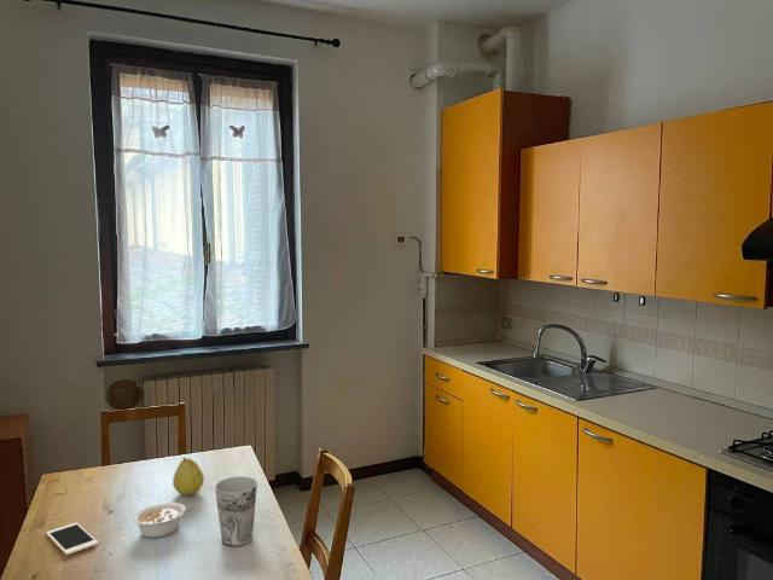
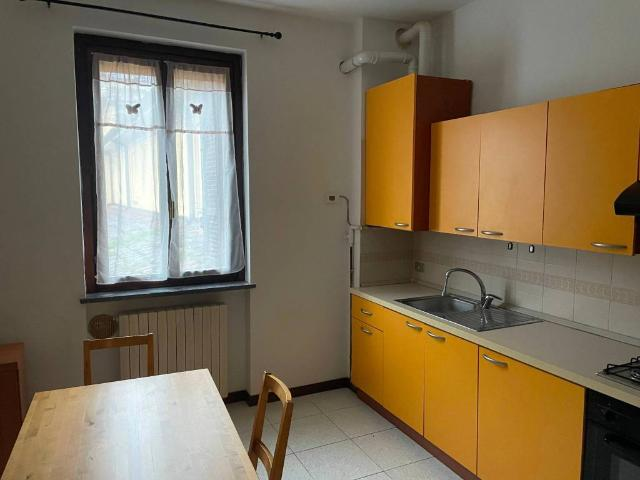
- fruit (188, 474)
- cup (237, 511)
- legume (162, 518)
- cell phone (71, 538)
